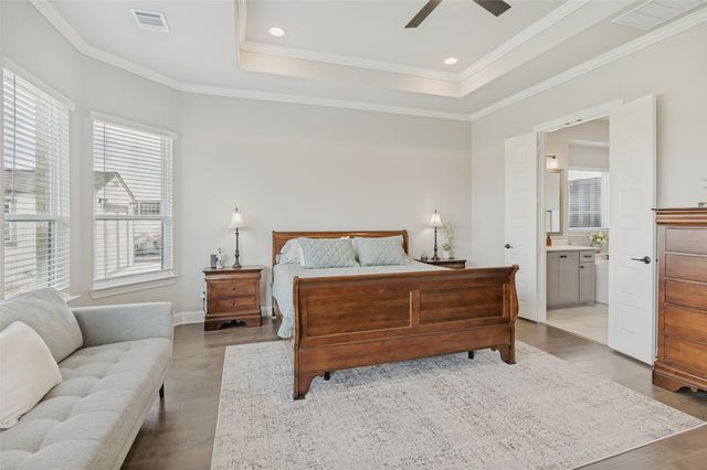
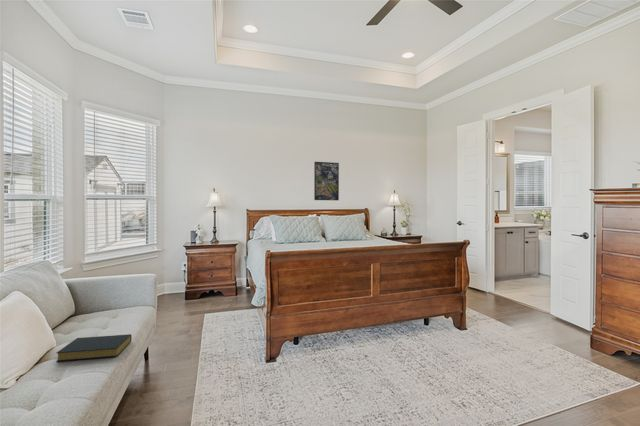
+ hardback book (96, 346)
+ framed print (326, 181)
